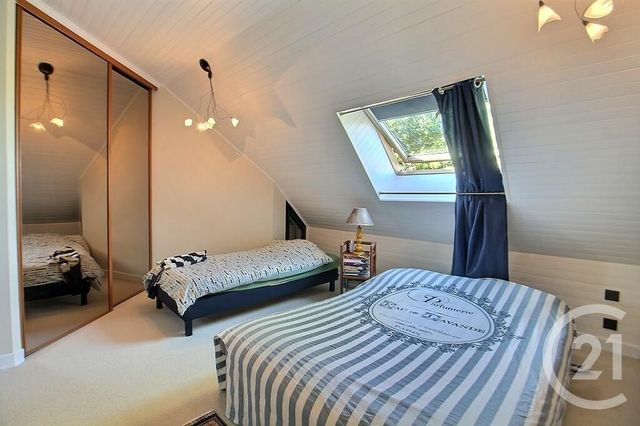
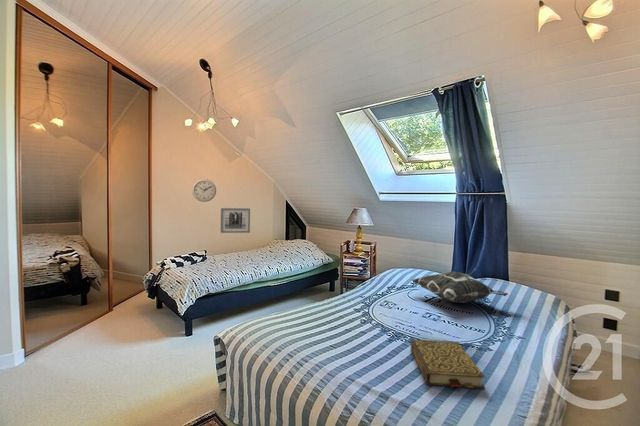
+ book (445, 362)
+ wall clock (204, 190)
+ wall art (235, 220)
+ decorative pillow (457, 286)
